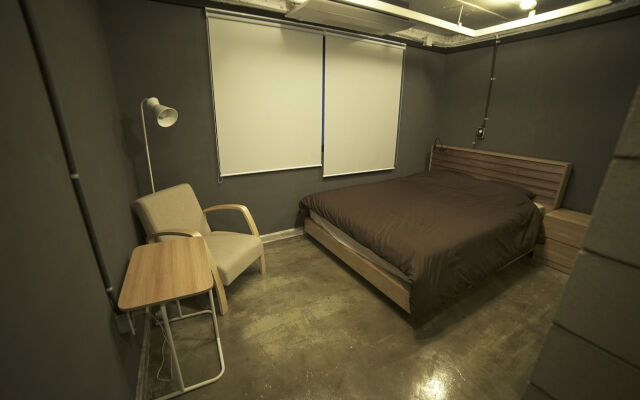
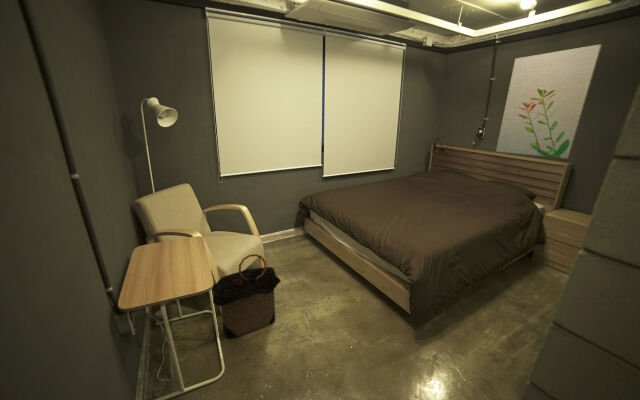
+ wall art (540, 106)
+ laundry hamper (247, 294)
